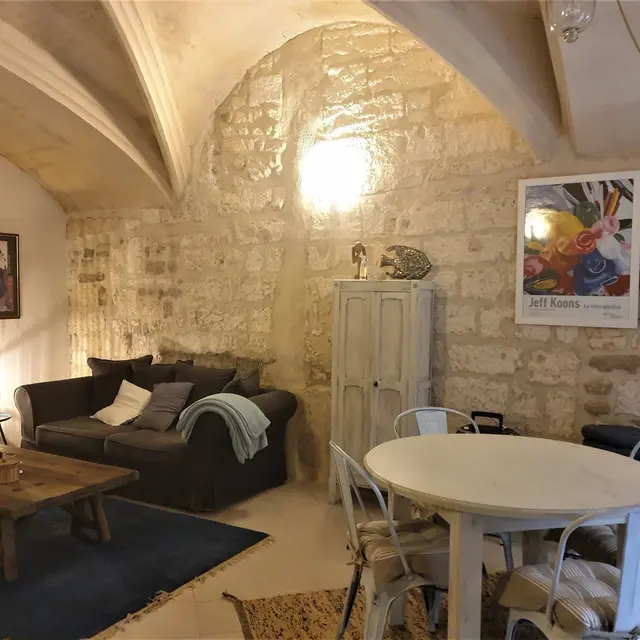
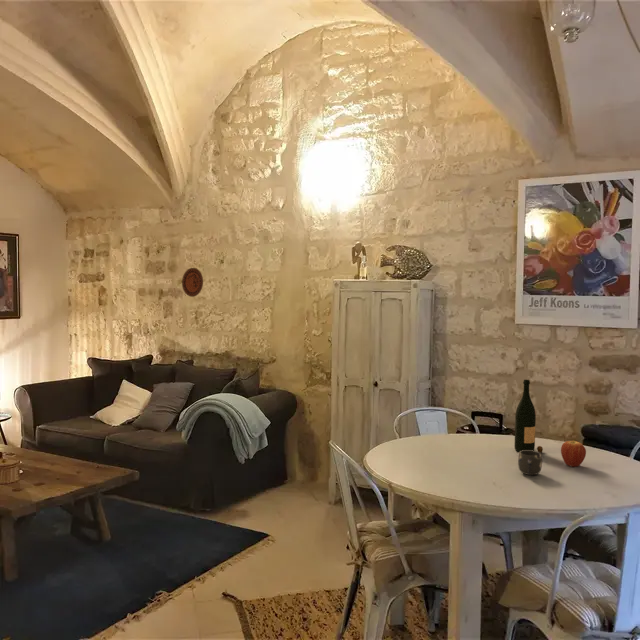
+ mug (529, 464)
+ fruit (572, 452)
+ wine bottle (528, 415)
+ decorative plate (192, 282)
